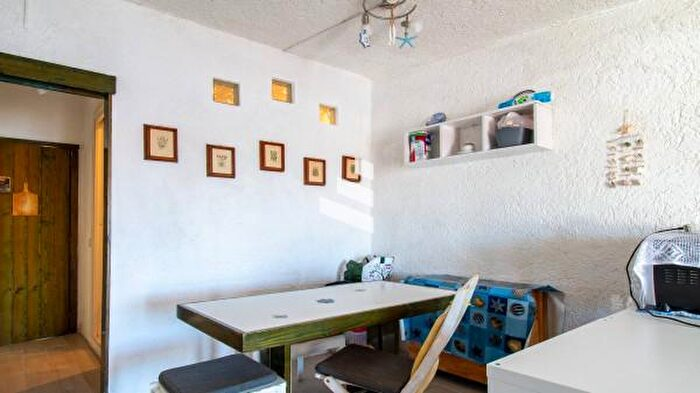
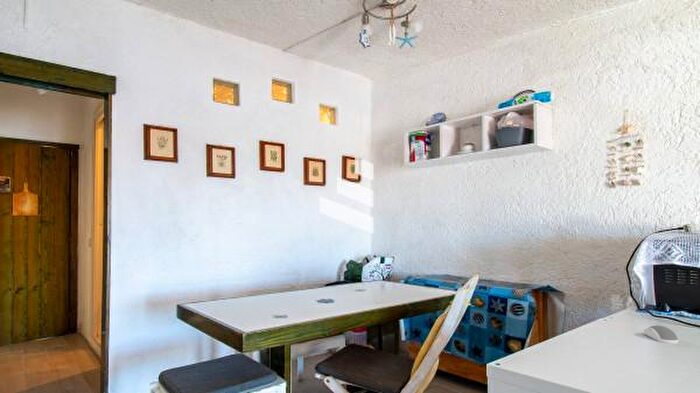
+ computer mouse (661, 332)
